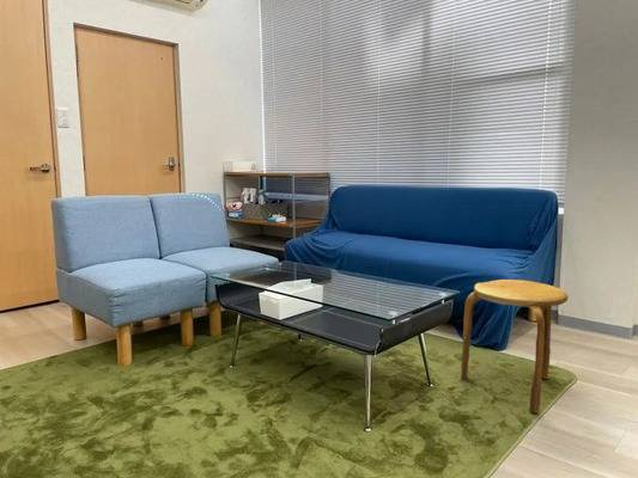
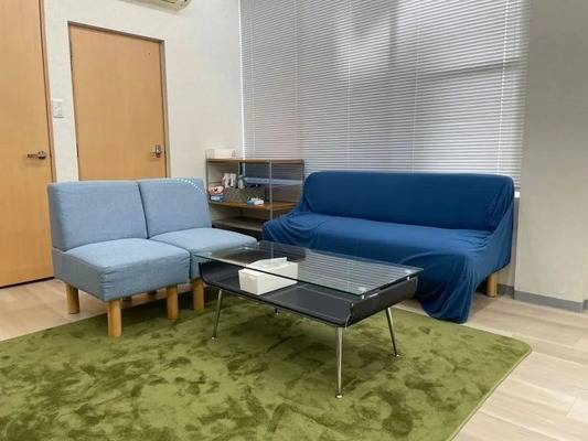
- stool (536, 337)
